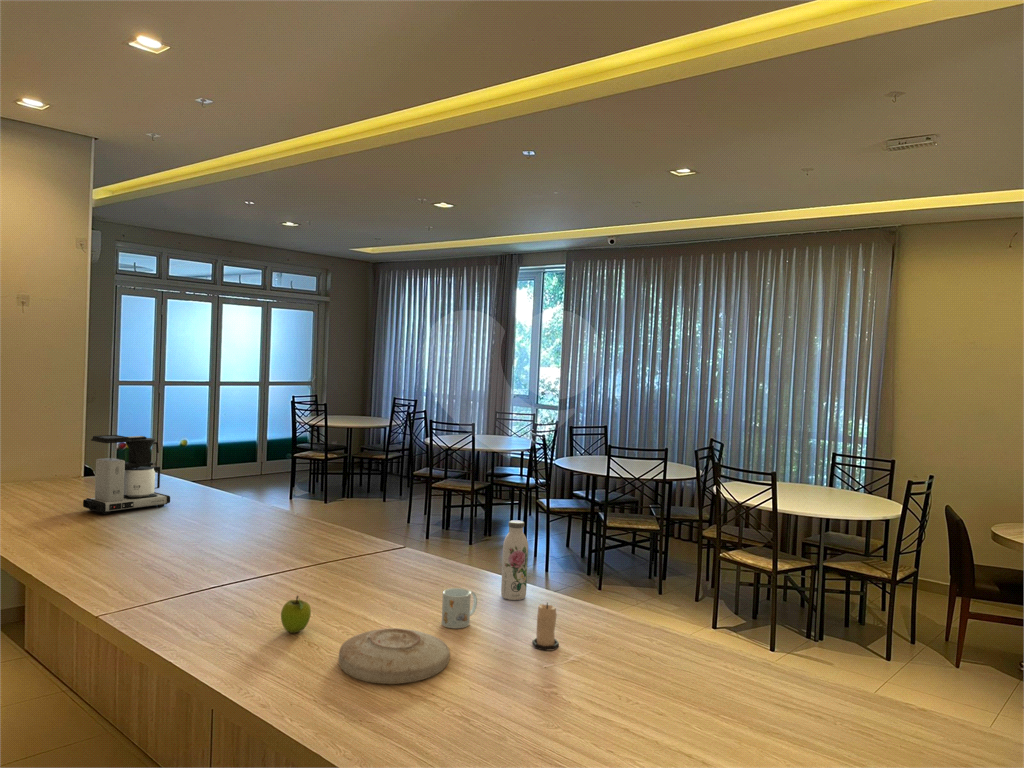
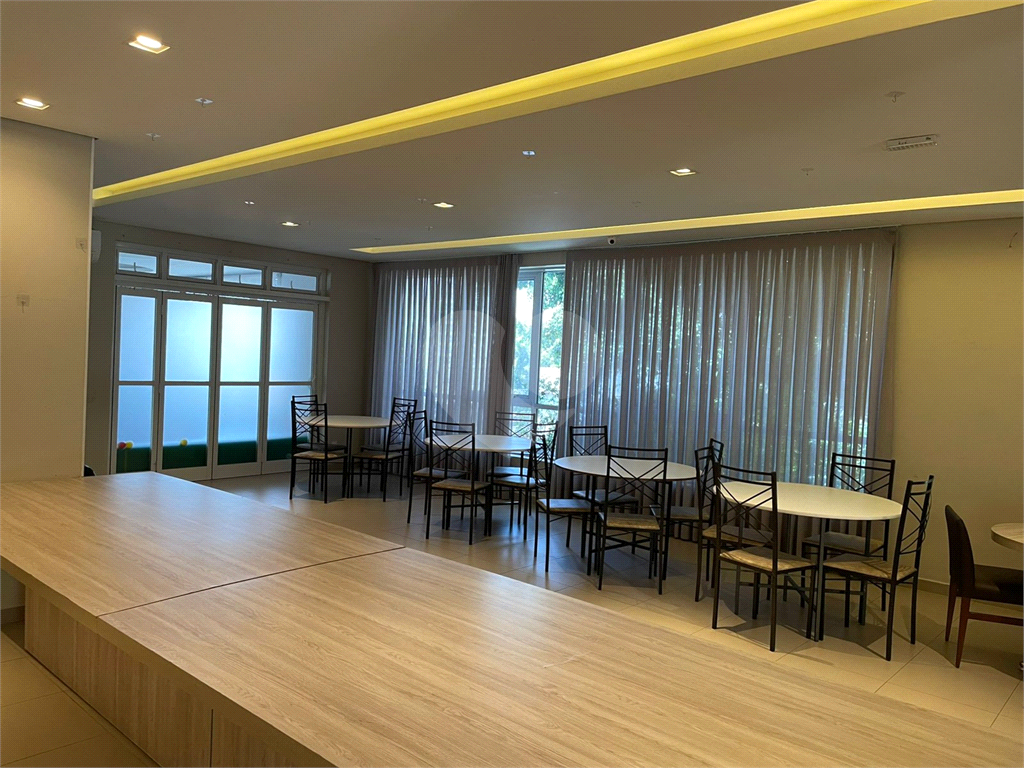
- mug (461, 606)
- candle (546, 623)
- coffee maker (128, 471)
- plate (394, 648)
- water bottle (515, 558)
- fruit (296, 613)
